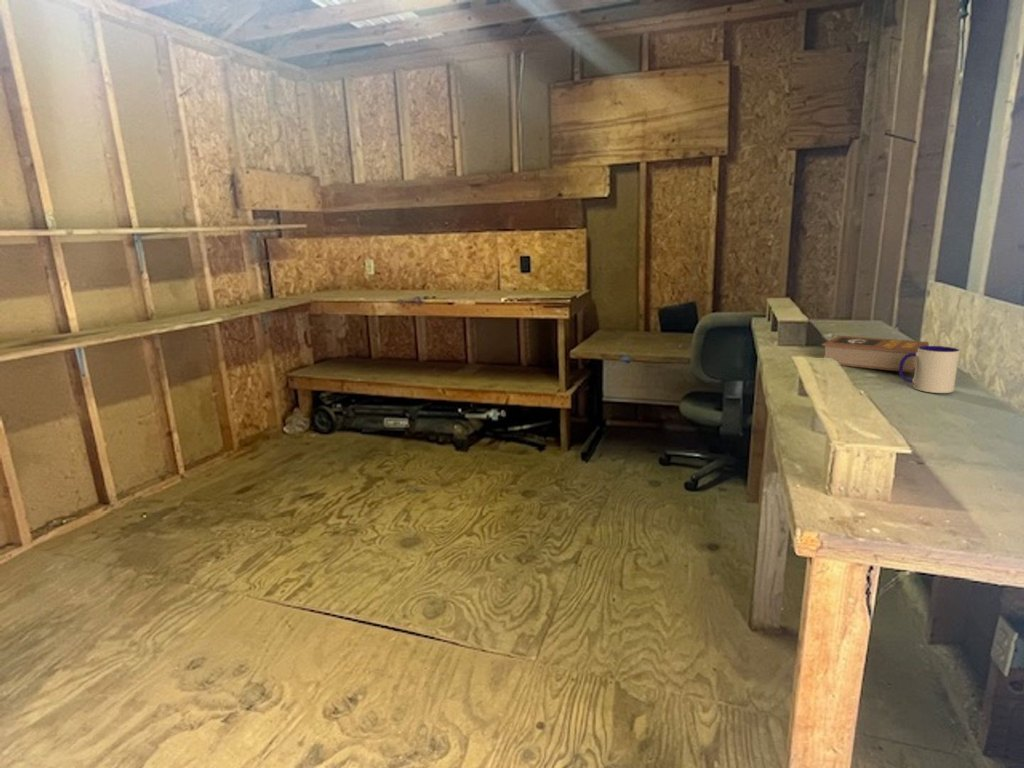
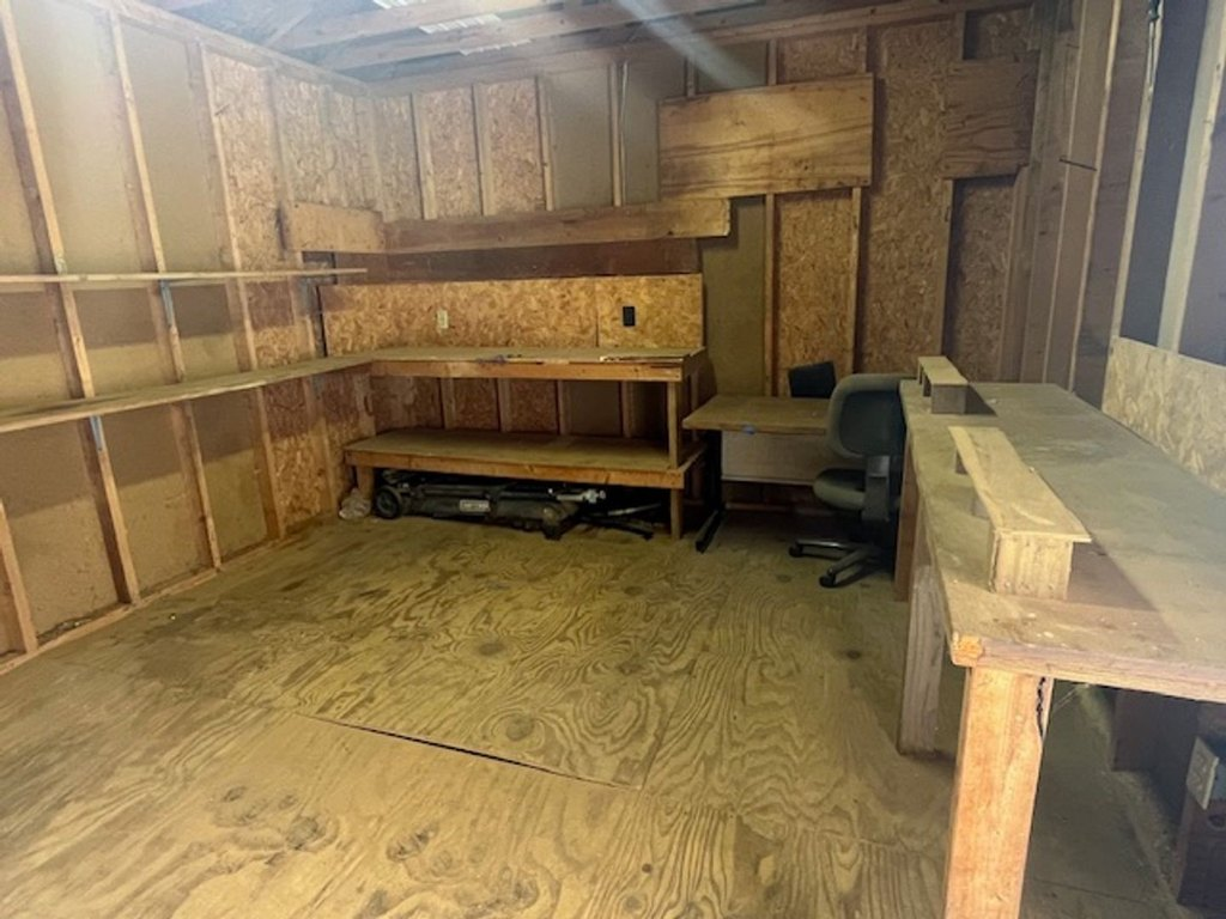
- mug (927, 368)
- book (869, 352)
